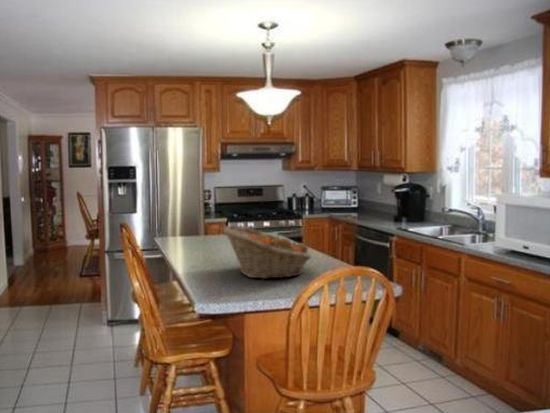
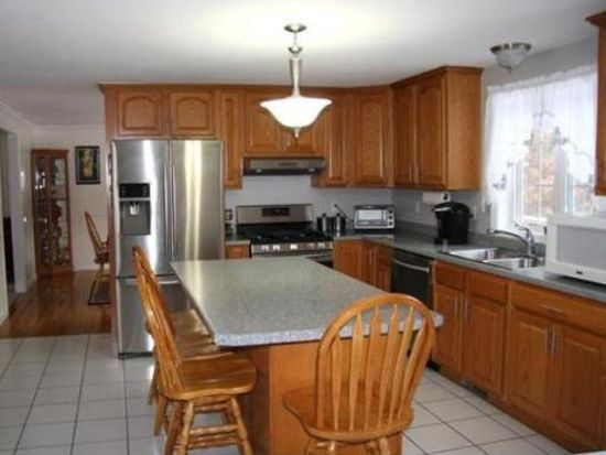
- fruit basket (267, 249)
